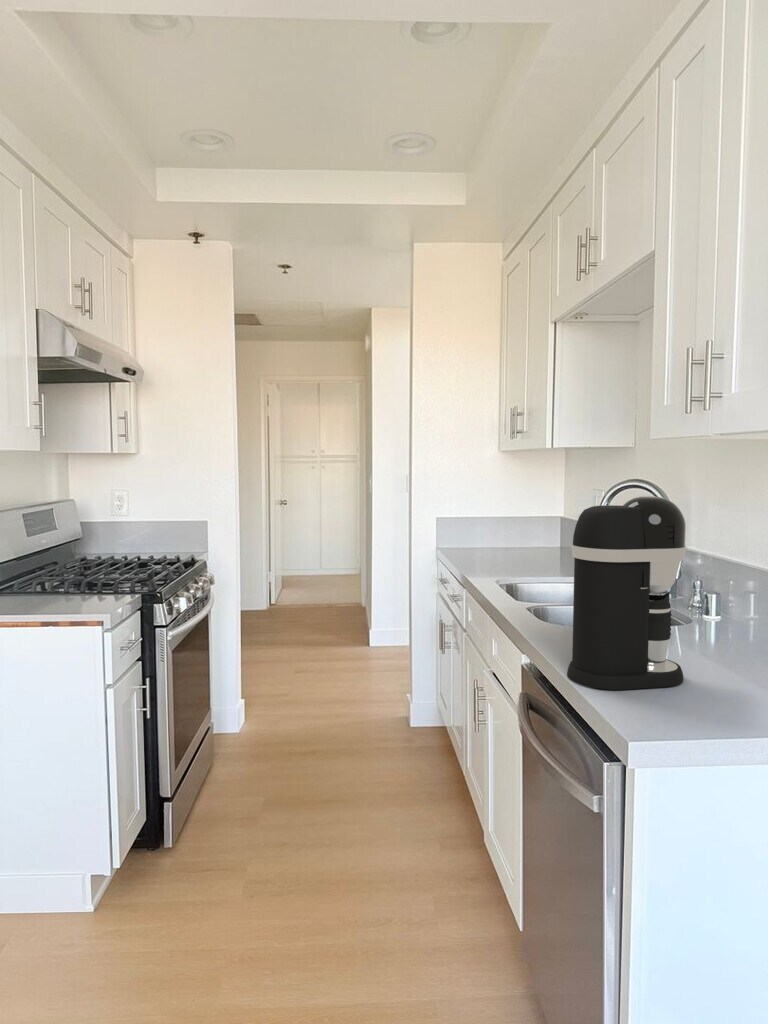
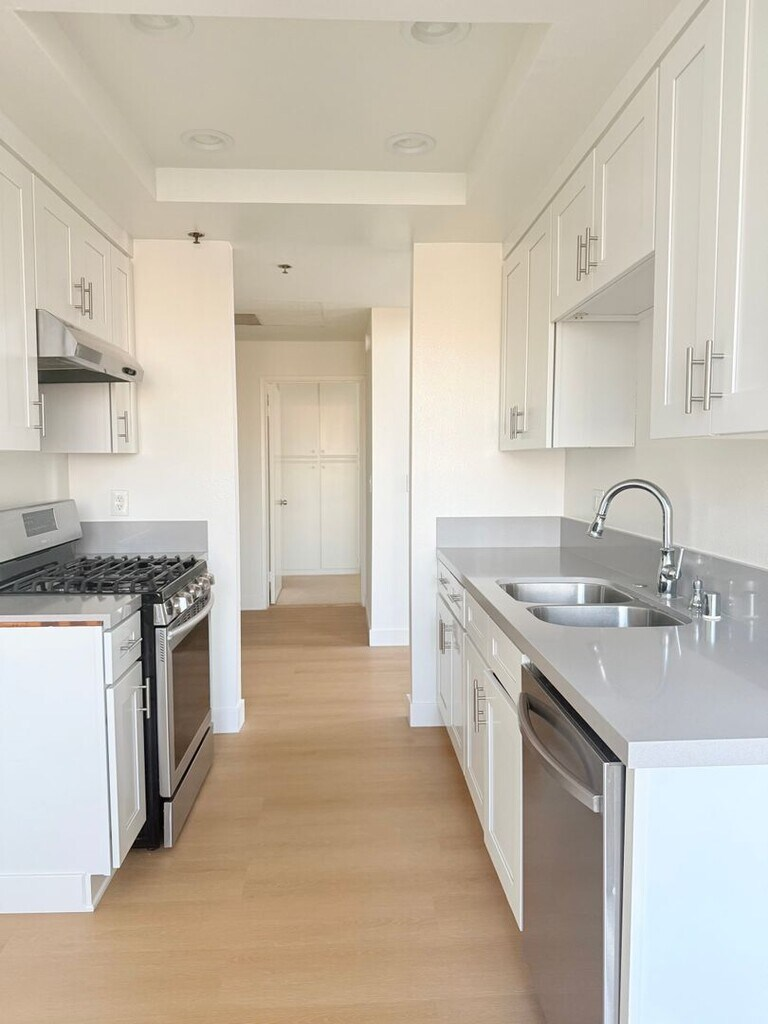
- coffee maker (627, 587)
